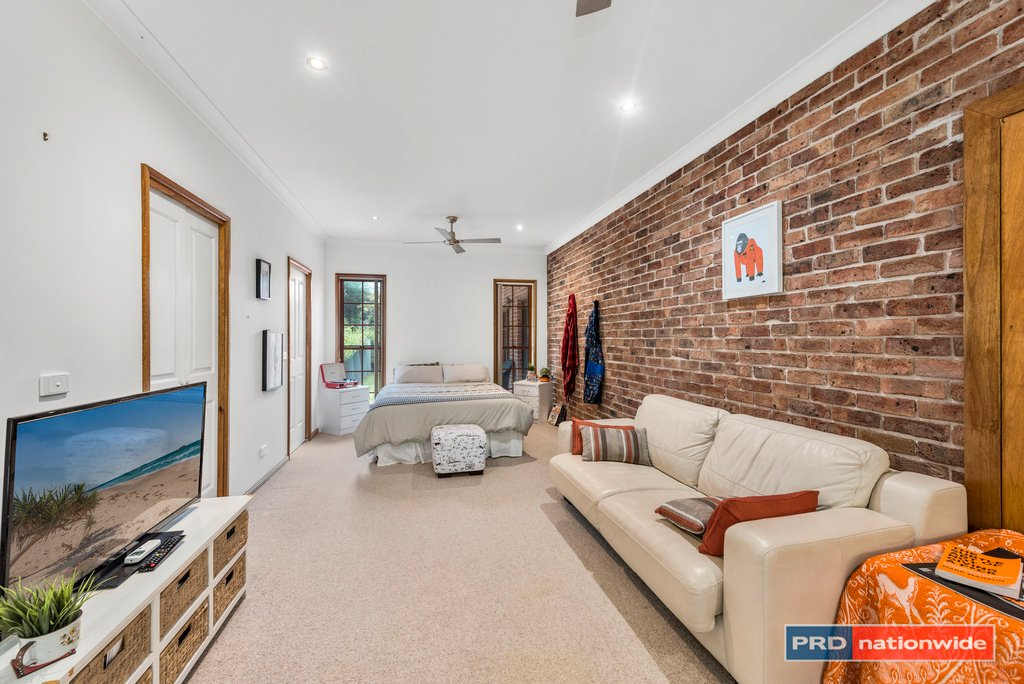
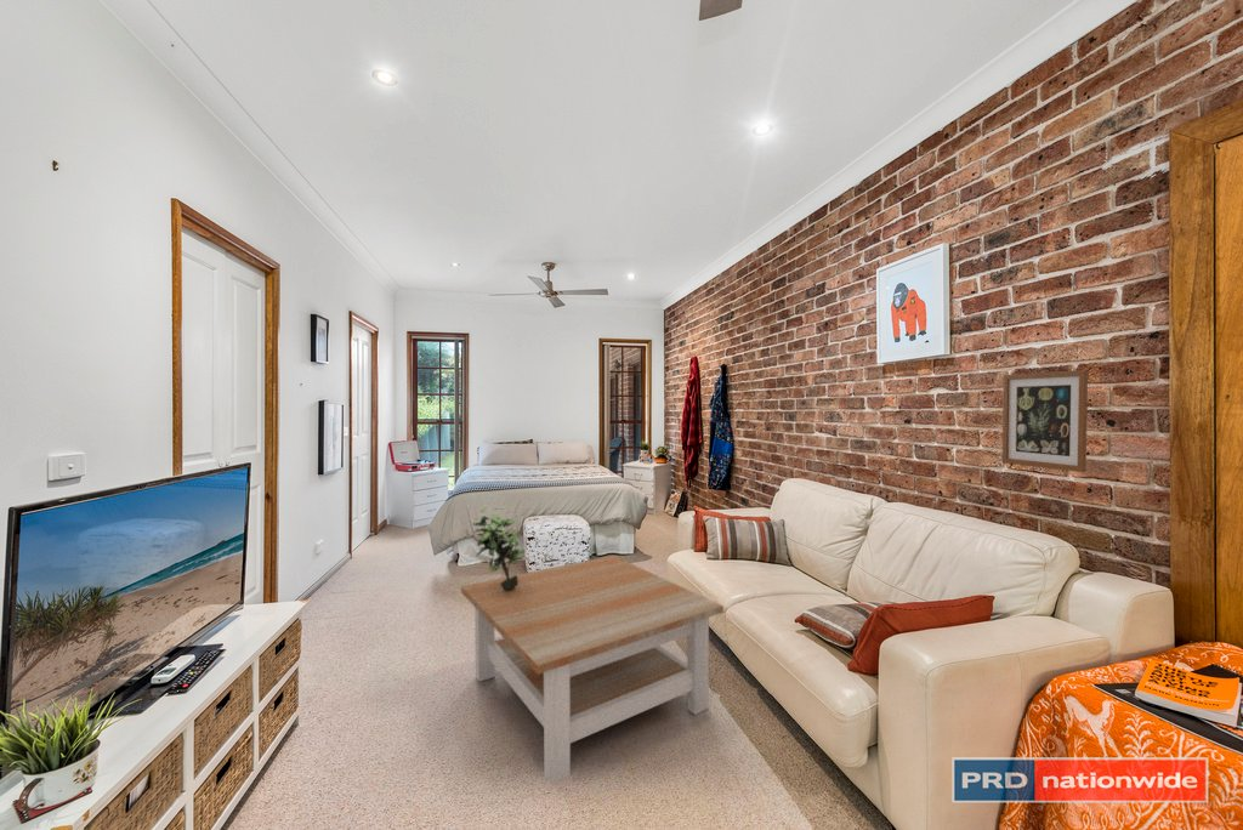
+ coffee table (585, 643)
+ potted plant (498, 548)
+ wall art (1041, 420)
